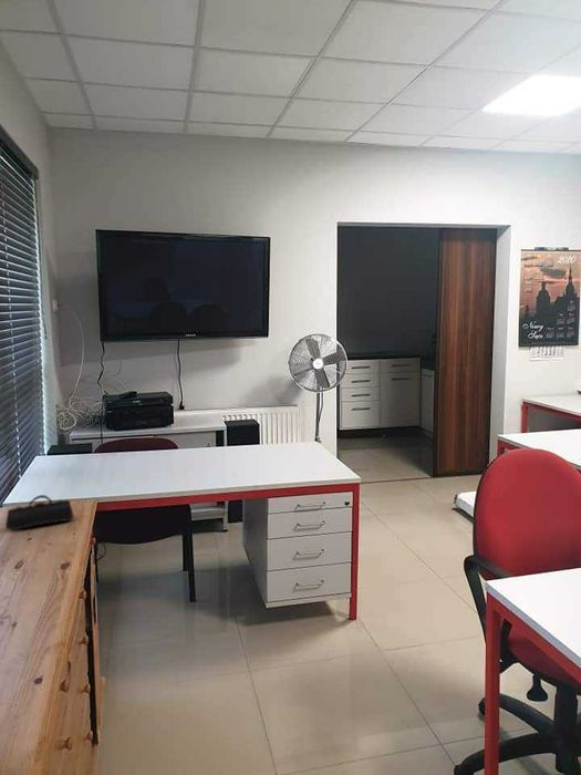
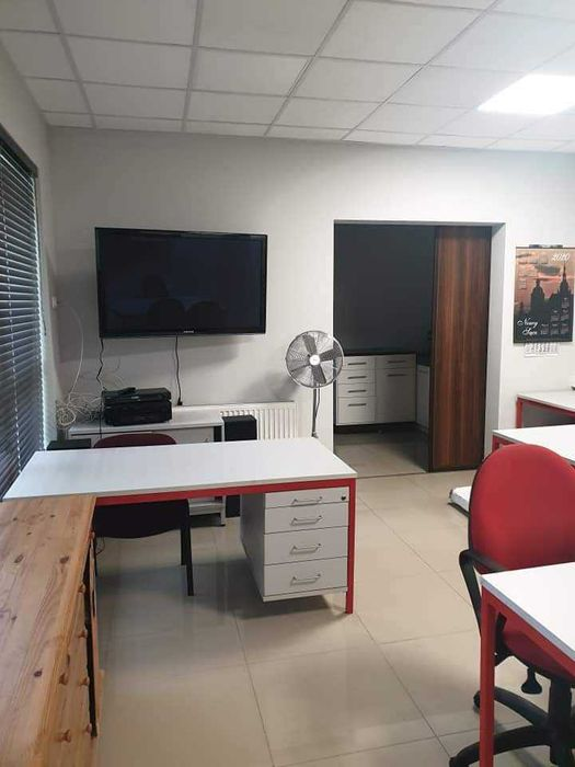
- pencil case (39, 509)
